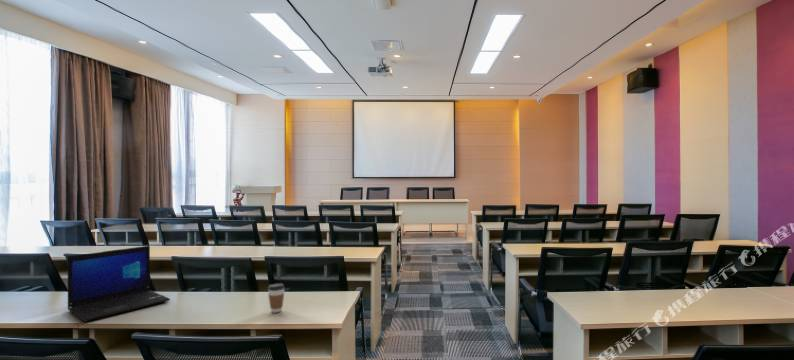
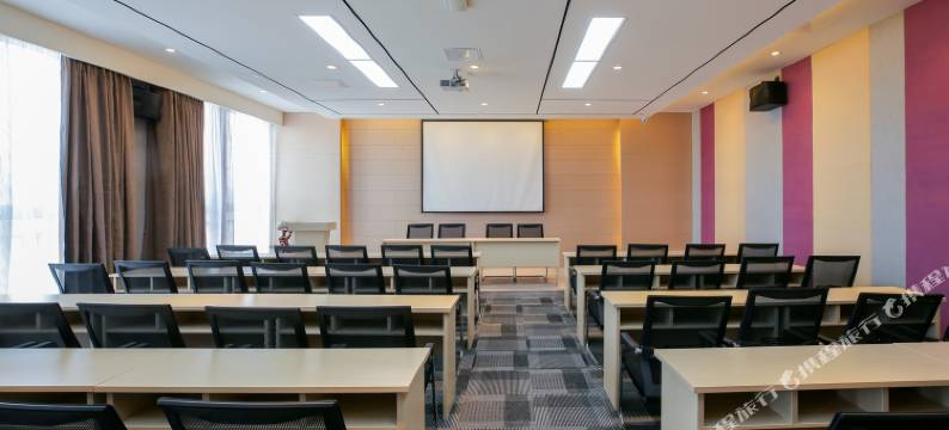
- coffee cup (276, 297)
- laptop (120, 279)
